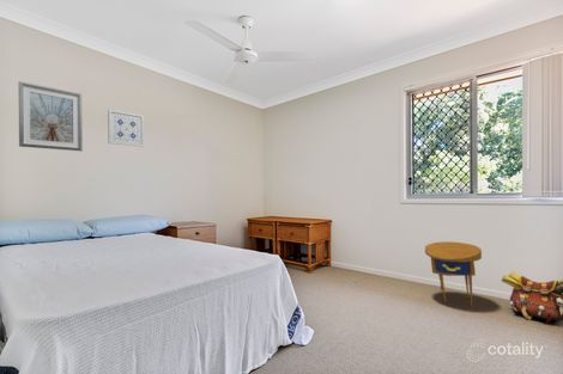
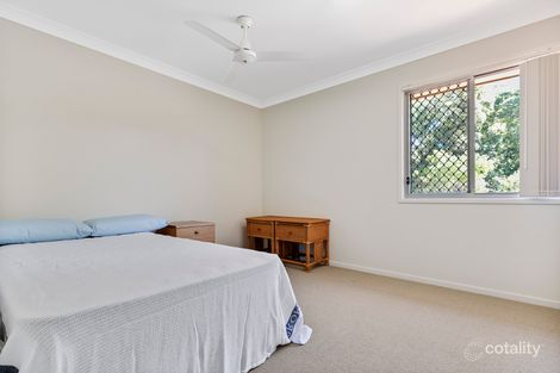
- side table (452, 272)
- wall art (126, 128)
- backpack (534, 294)
- picture frame (52, 118)
